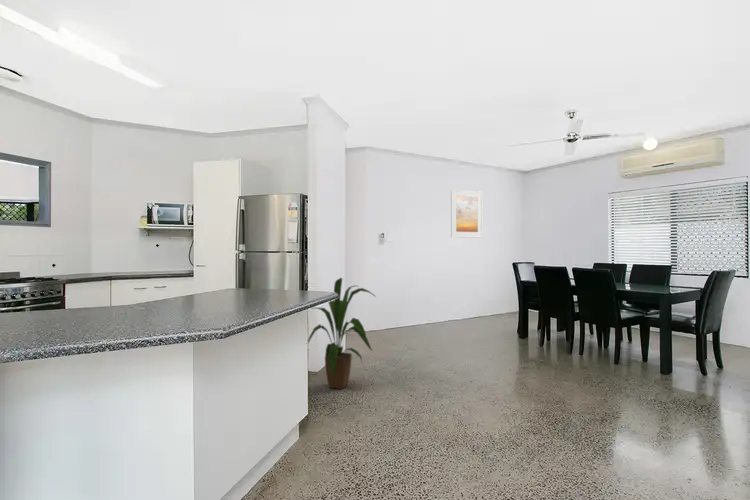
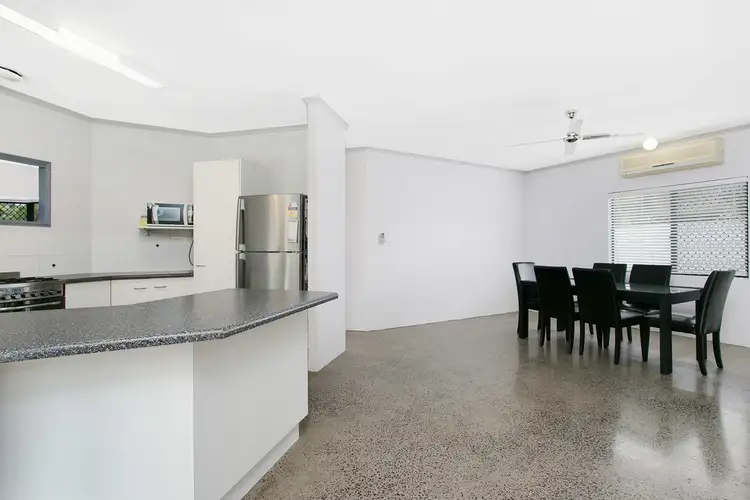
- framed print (466, 214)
- house plant (343, 329)
